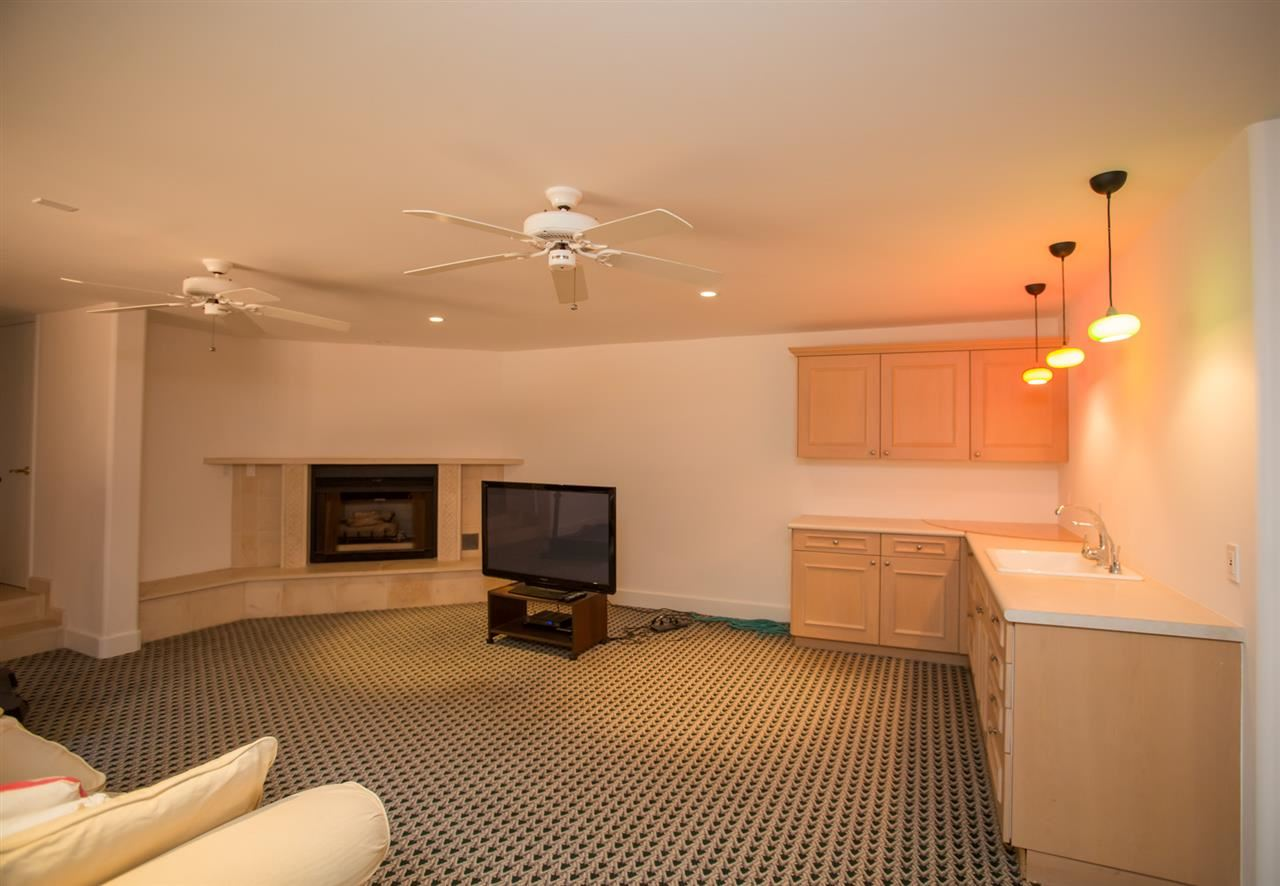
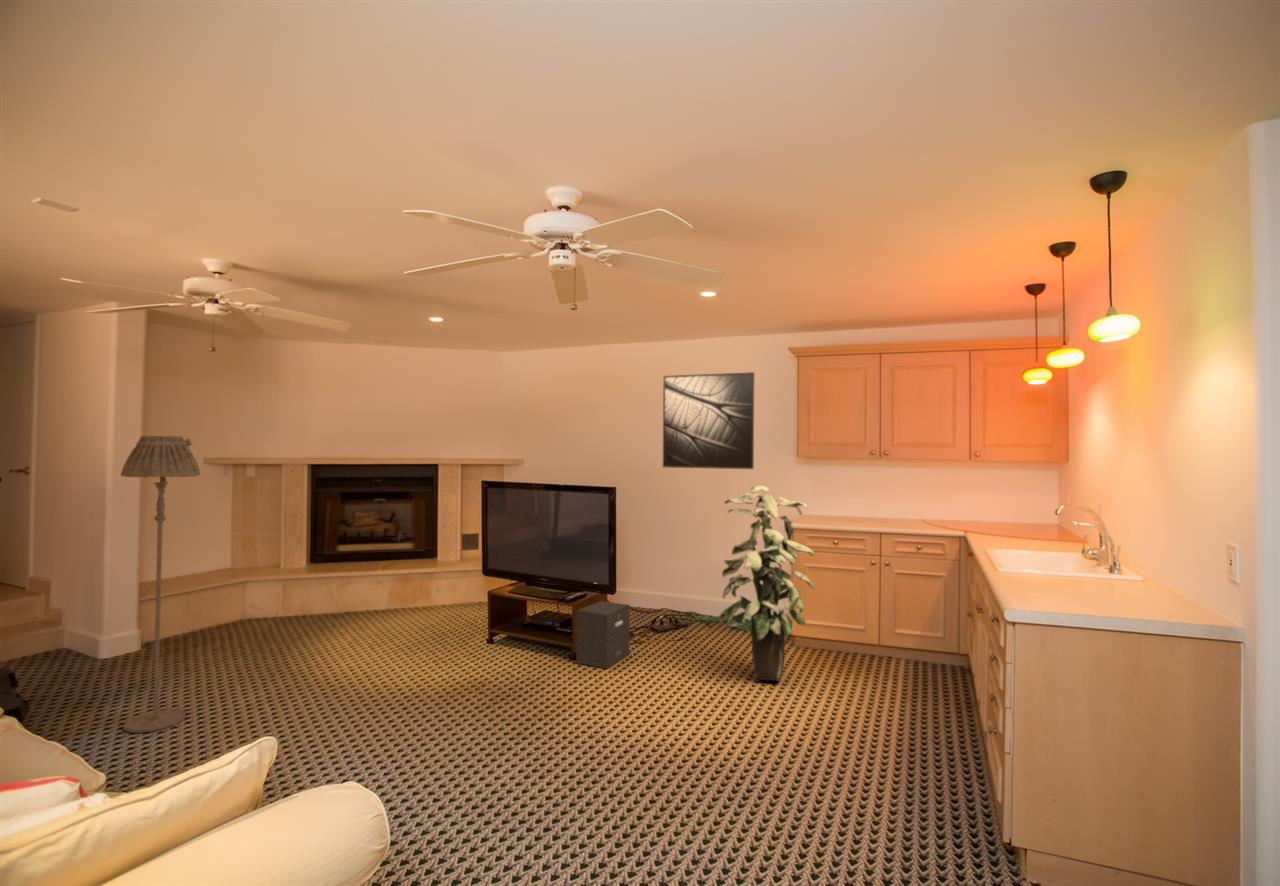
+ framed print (707, 421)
+ floor lamp (158, 578)
+ indoor plant (763, 580)
+ speaker (603, 633)
